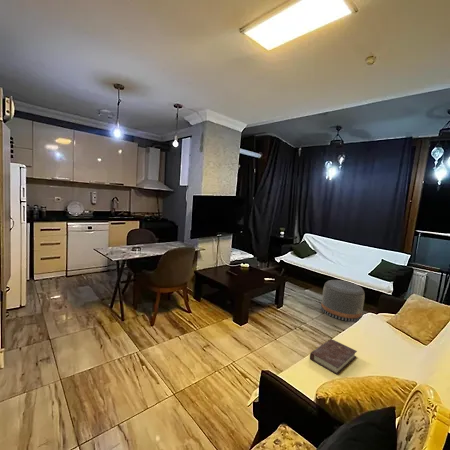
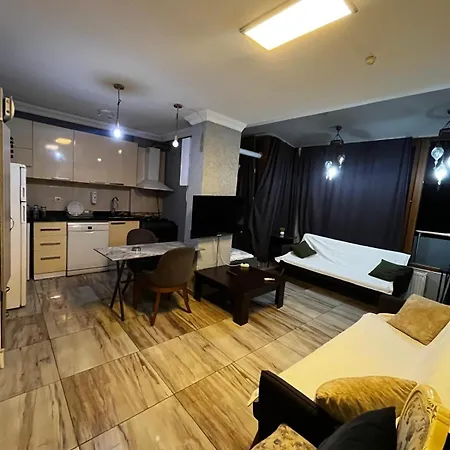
- book (333, 354)
- pouf (342, 297)
